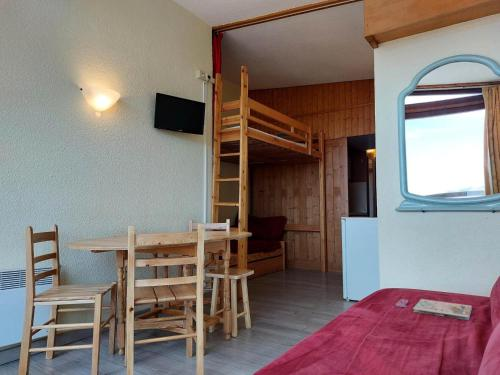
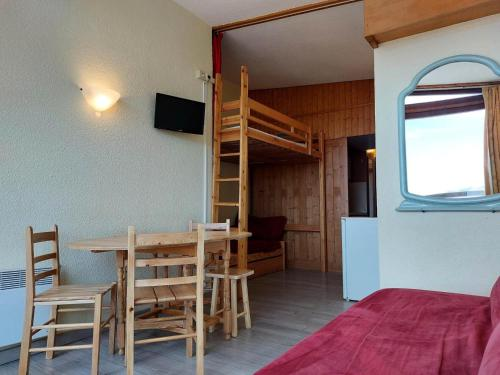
- magazine (432, 307)
